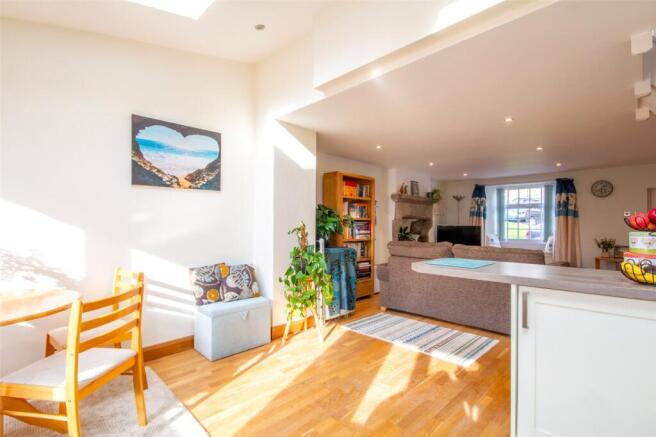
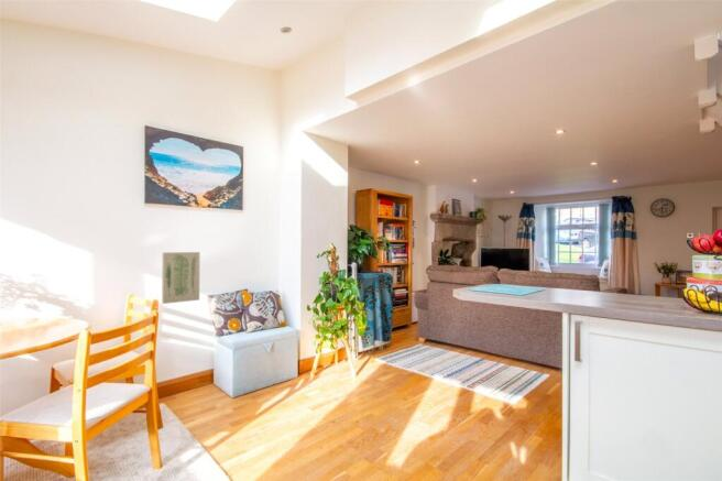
+ wall art (180, 276)
